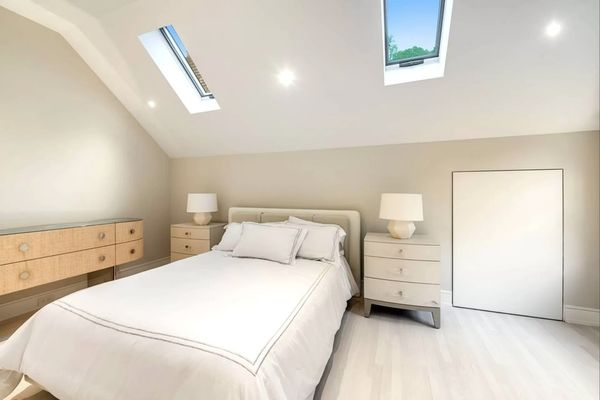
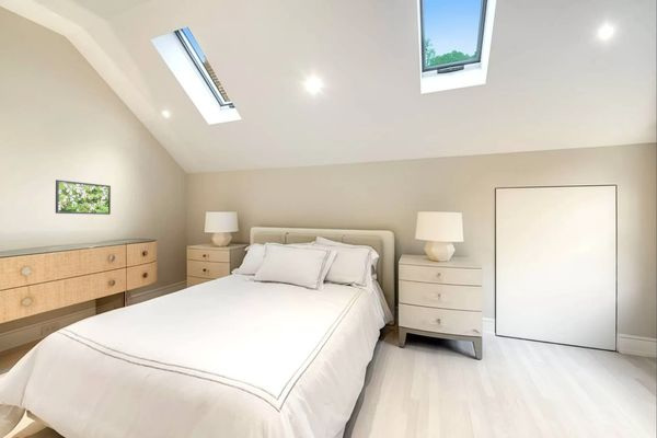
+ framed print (84, 198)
